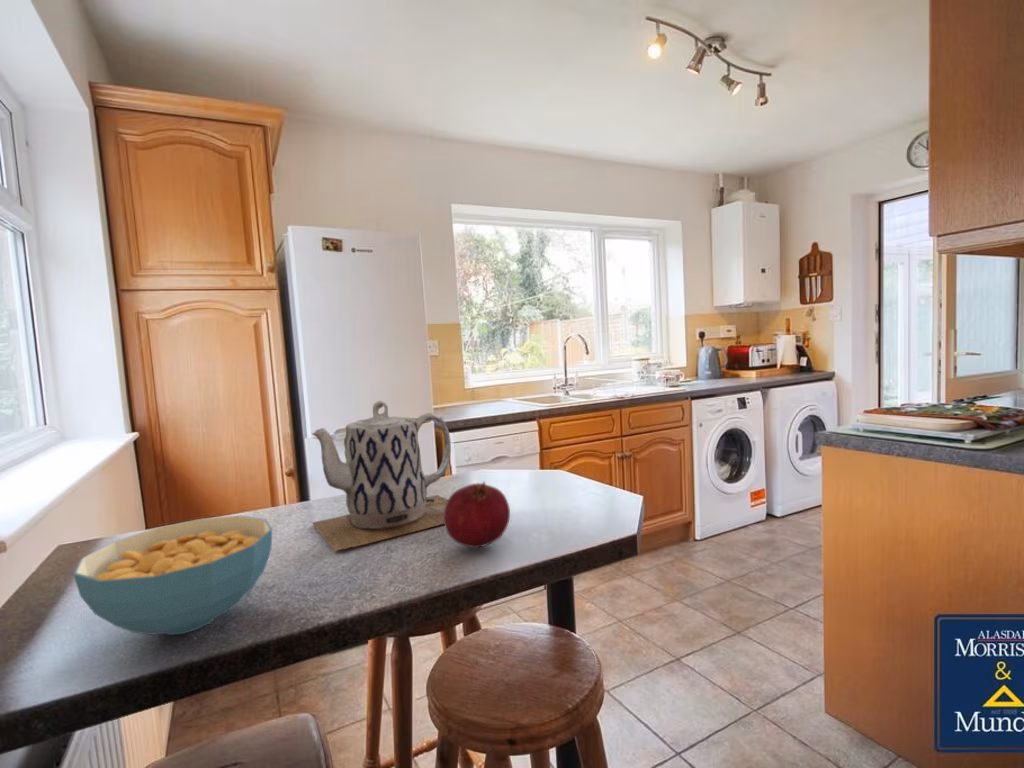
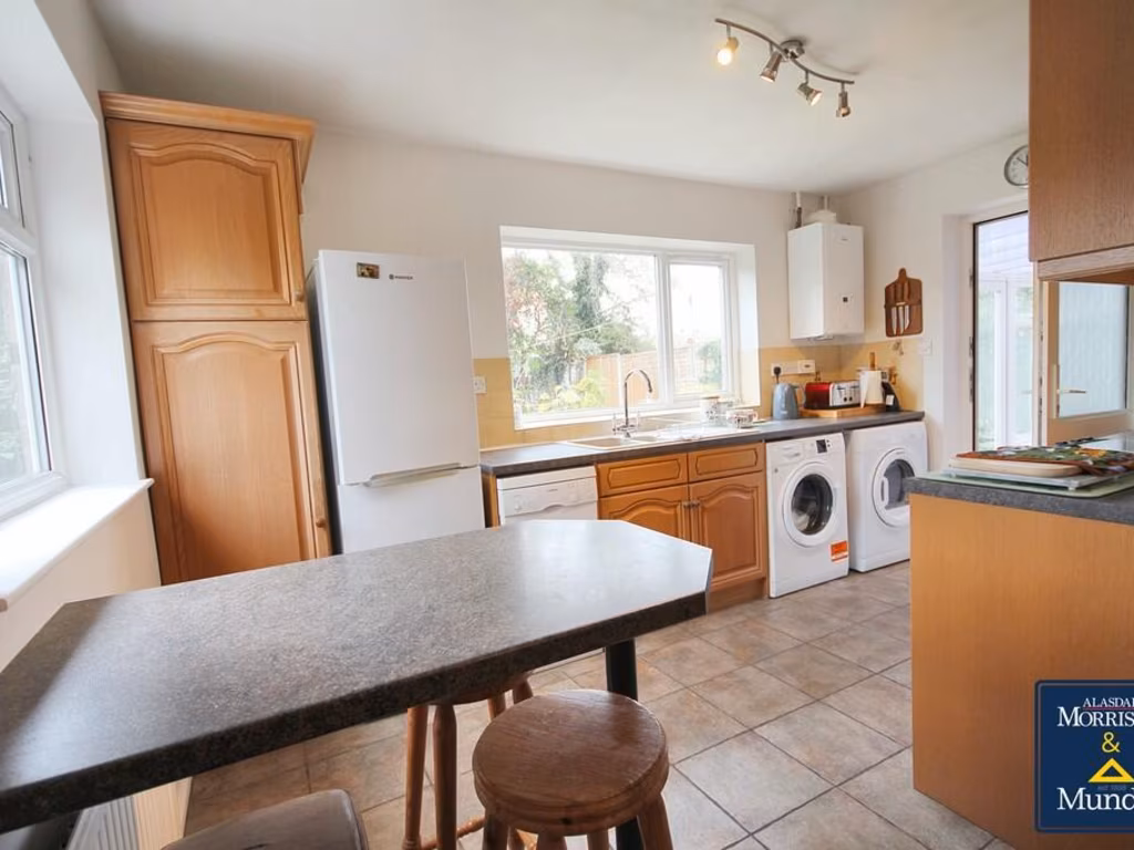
- cereal bowl (185, 582)
- teapot (388, 460)
- fruit (476, 513)
